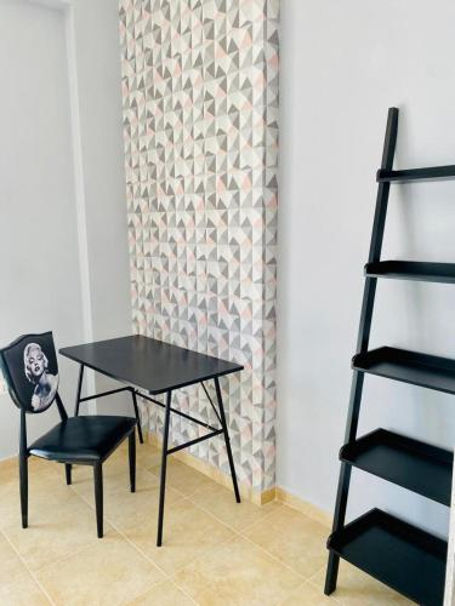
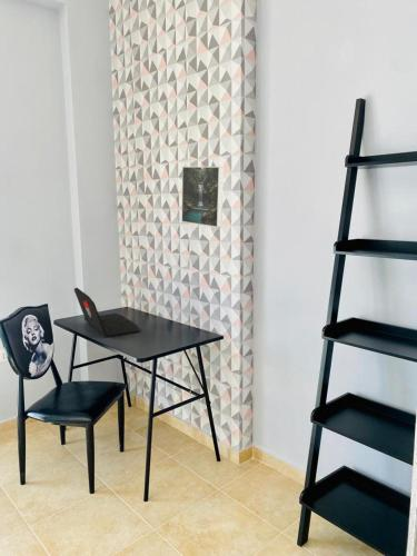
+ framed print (201, 196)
+ laptop (109, 314)
